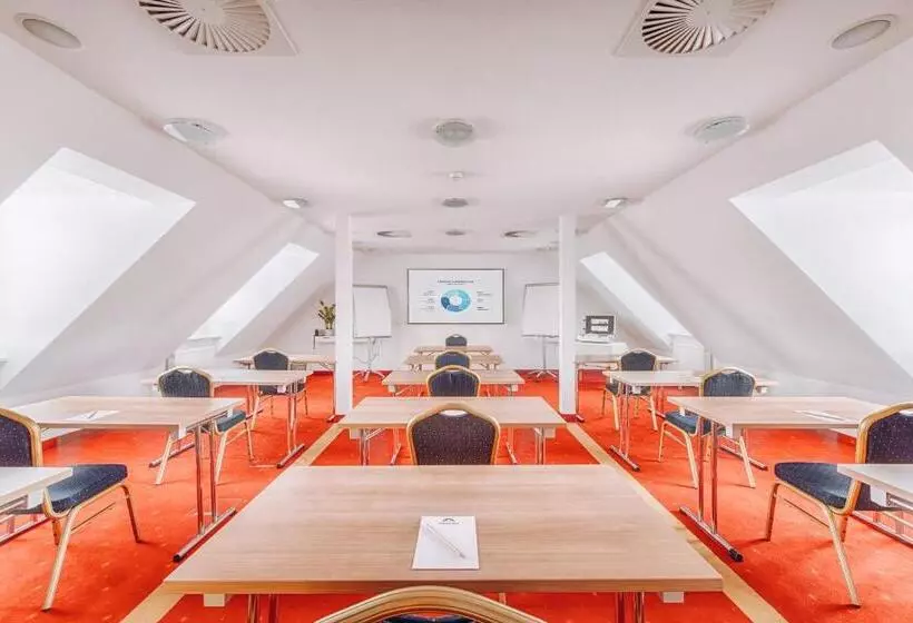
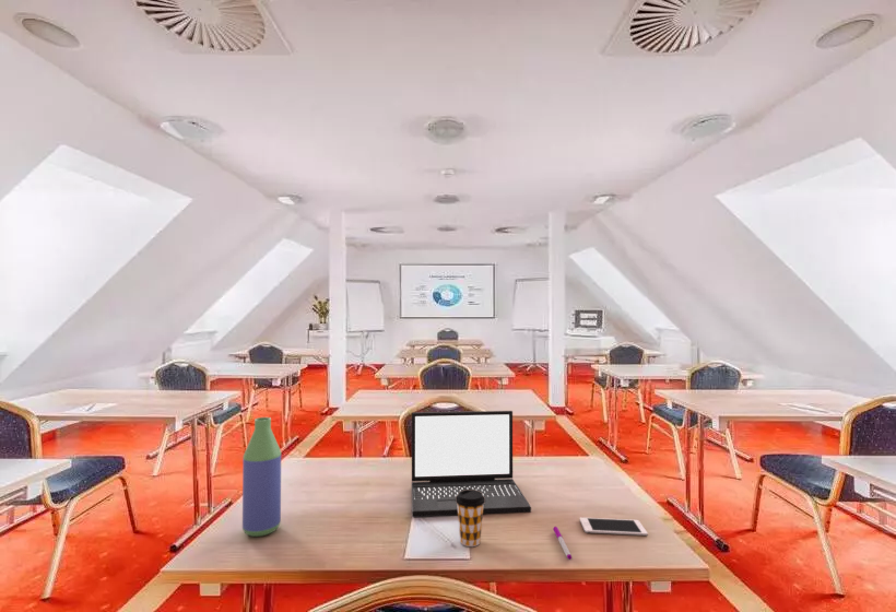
+ cell phone (612, 526)
+ coffee cup (470, 517)
+ laptop (467, 458)
+ bottle (262, 474)
+ pen (562, 542)
